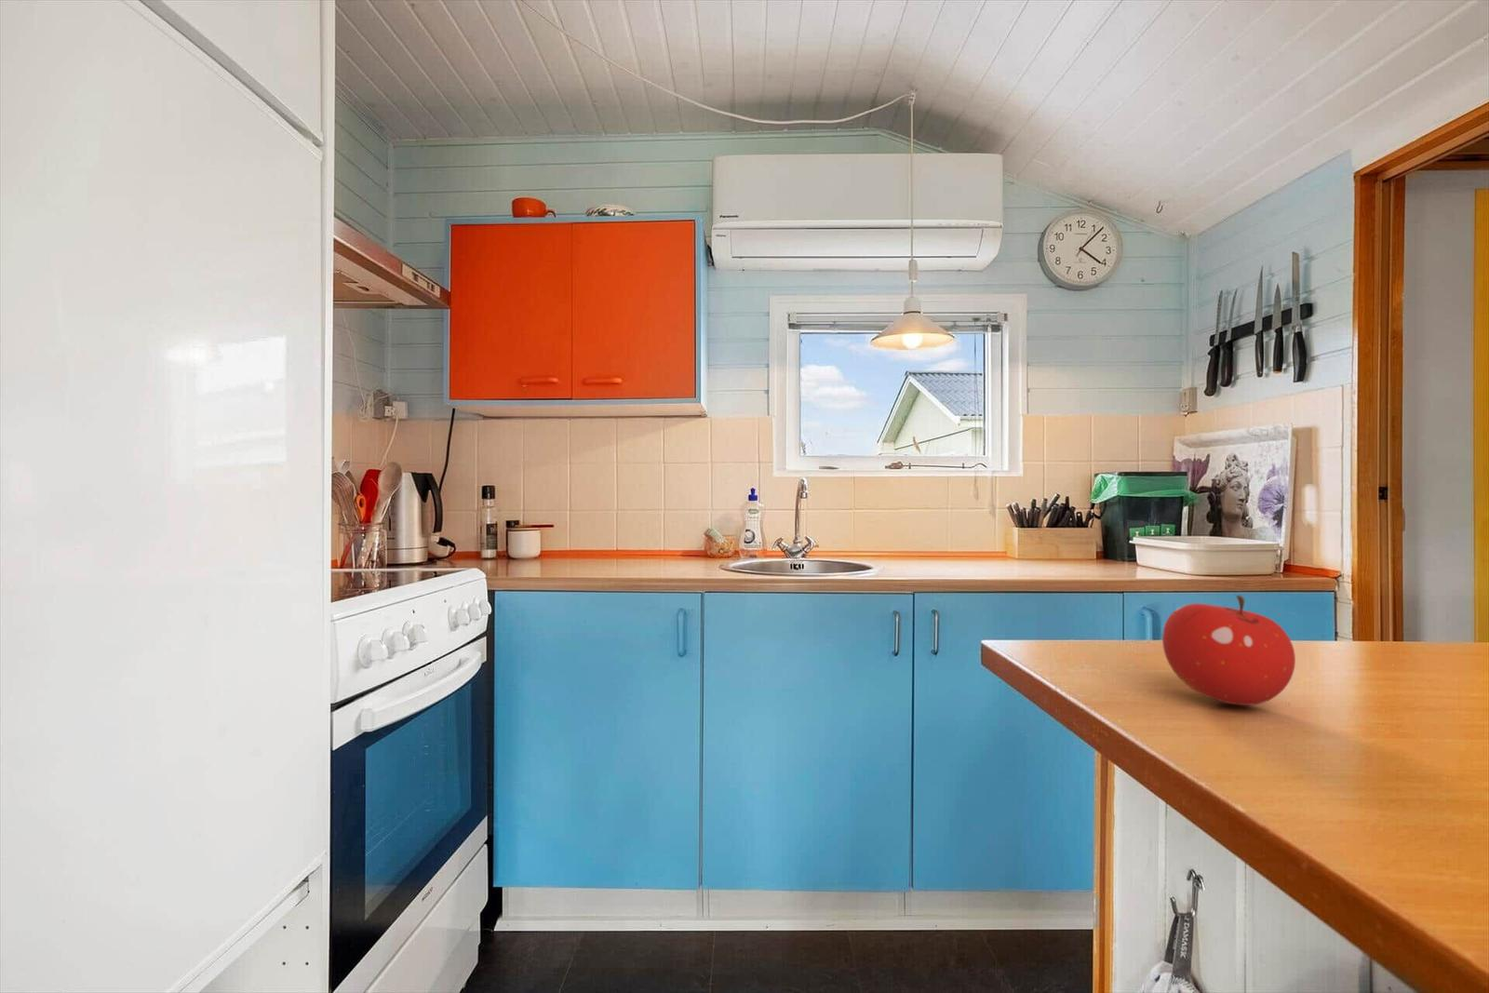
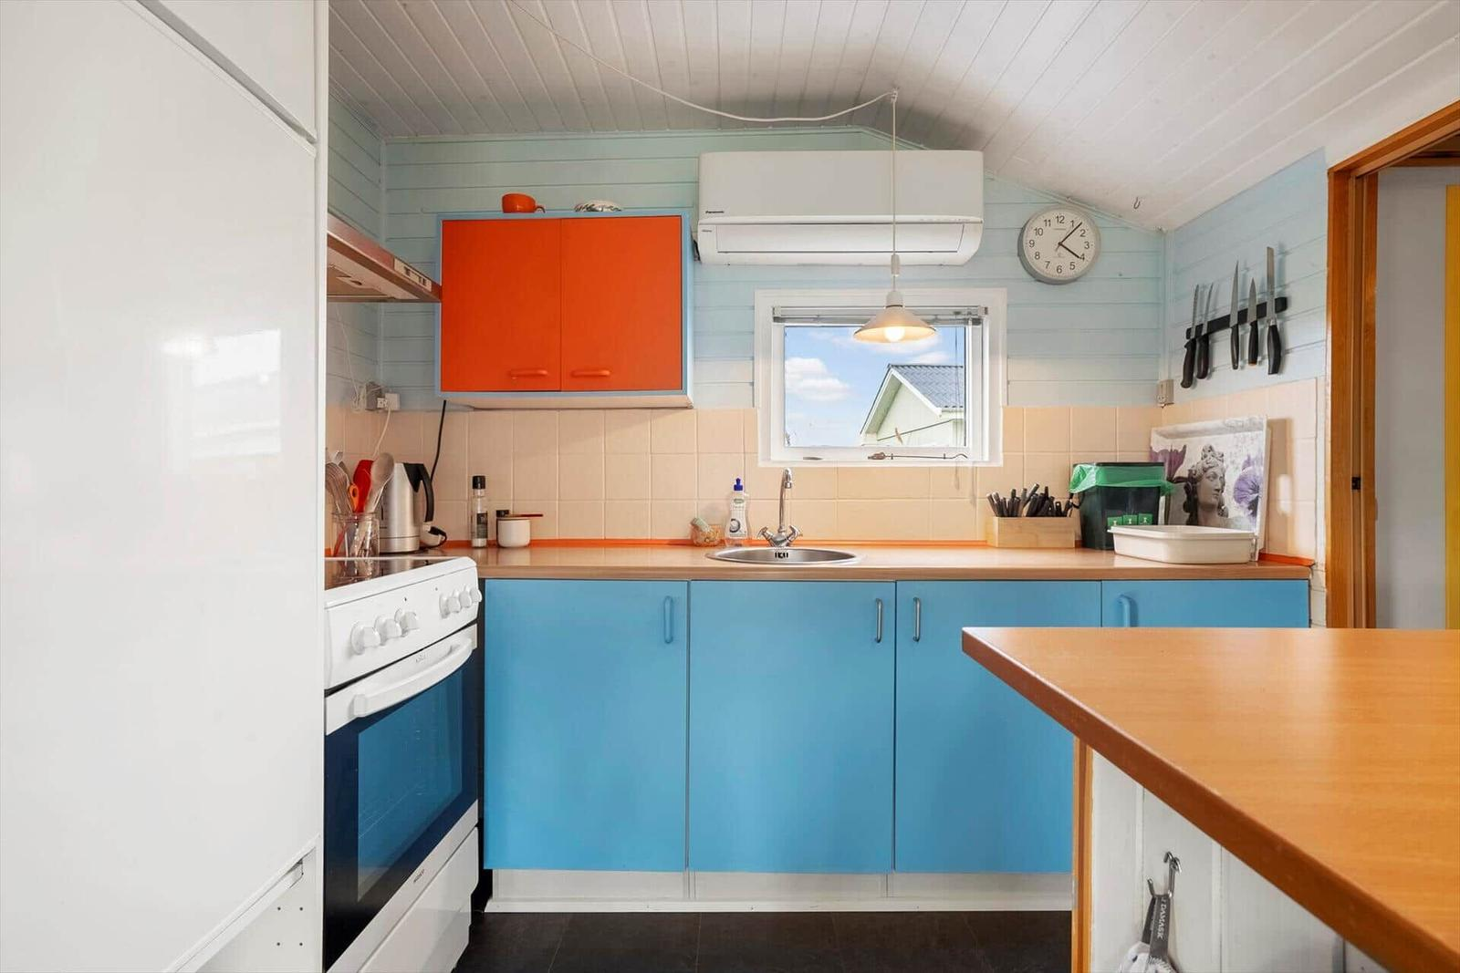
- fruit (1224, 646)
